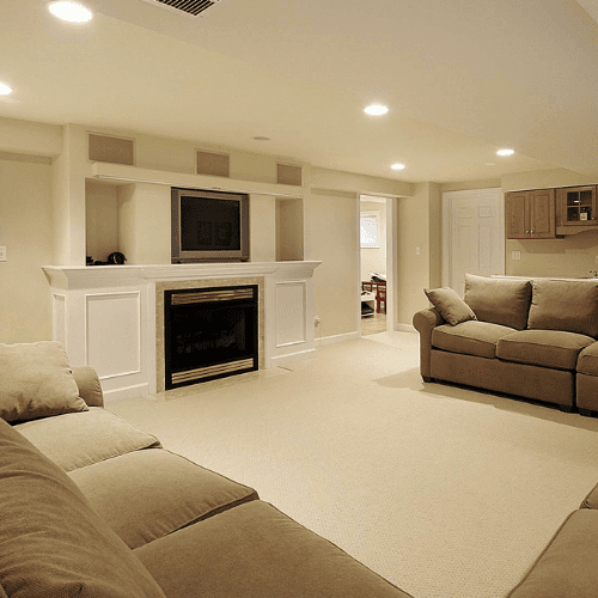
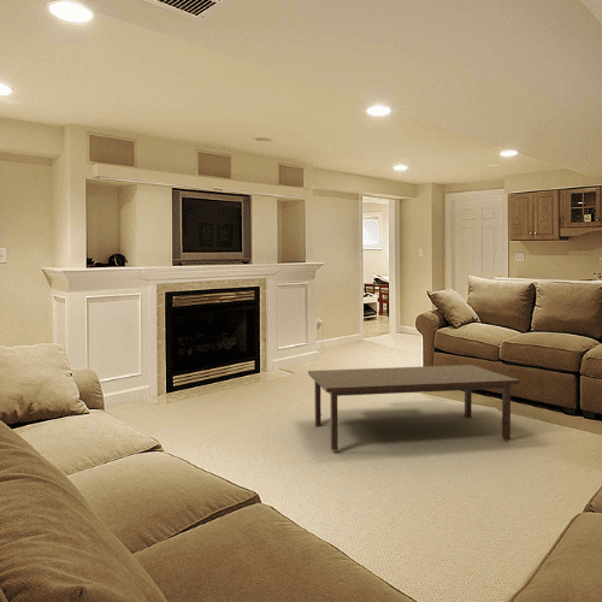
+ coffee table (403, 391)
